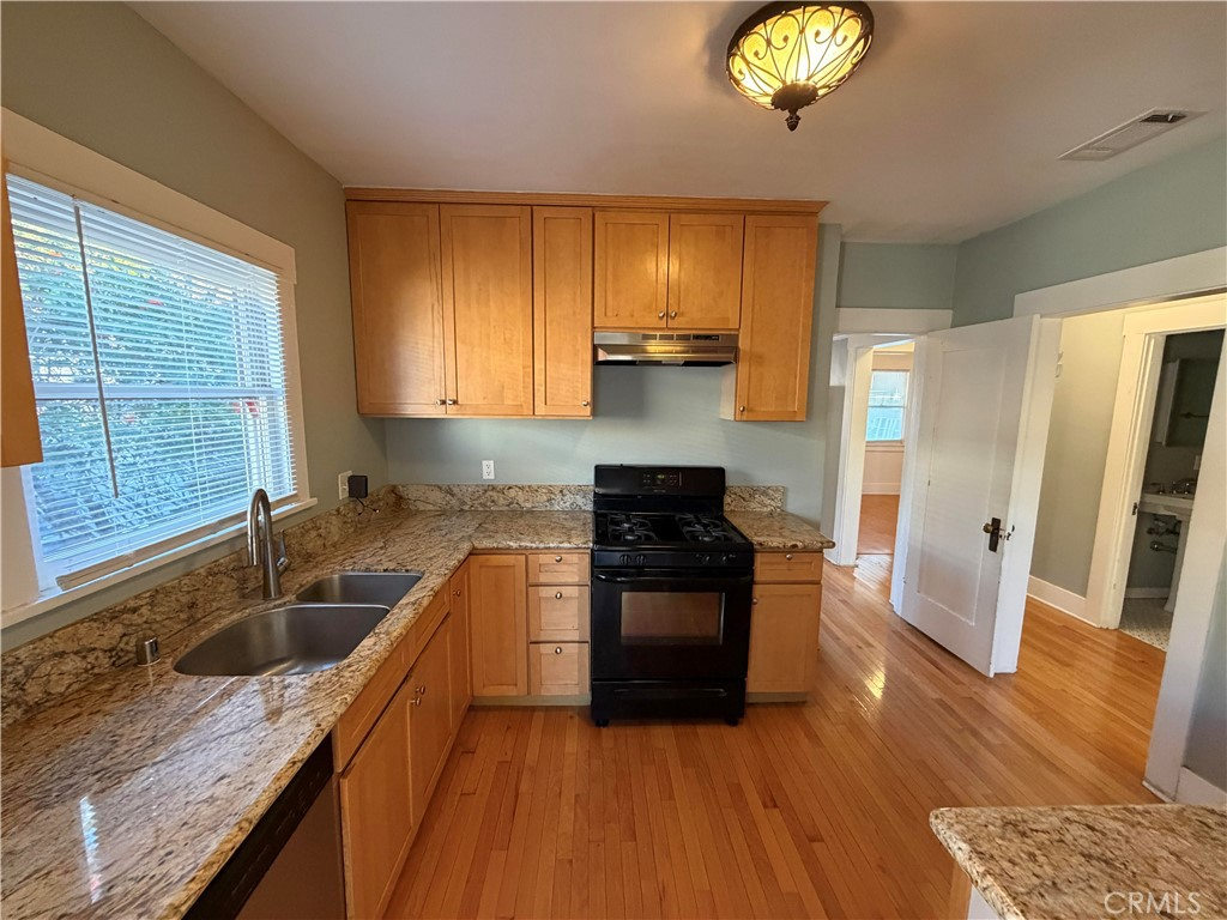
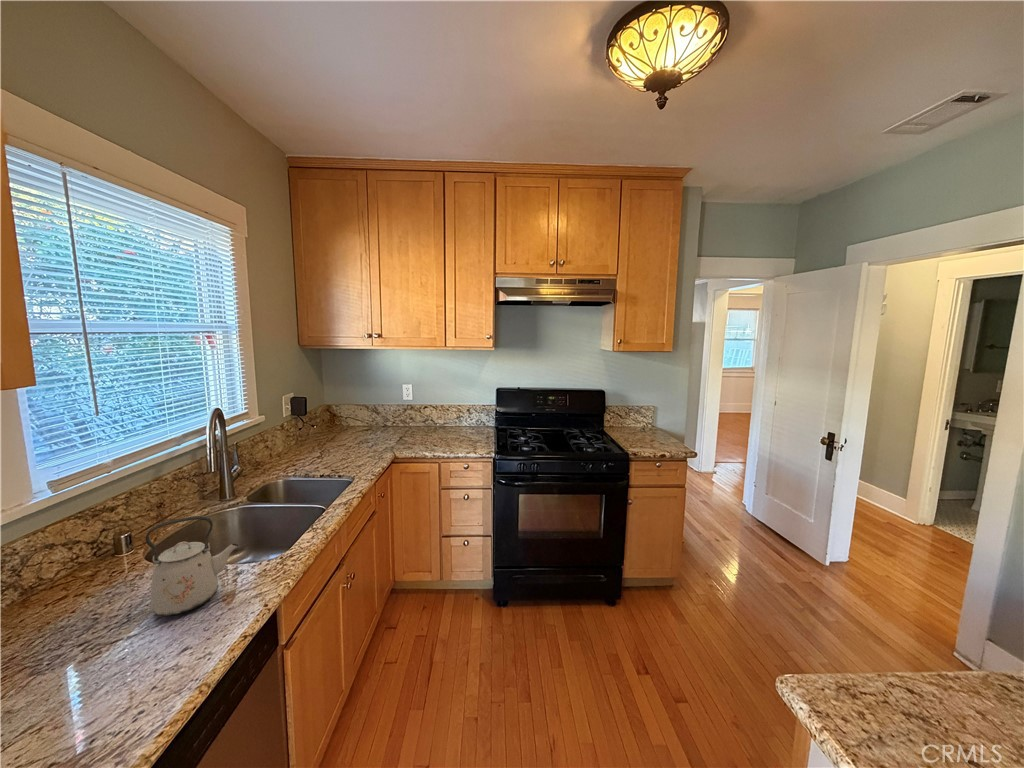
+ kettle (196, 558)
